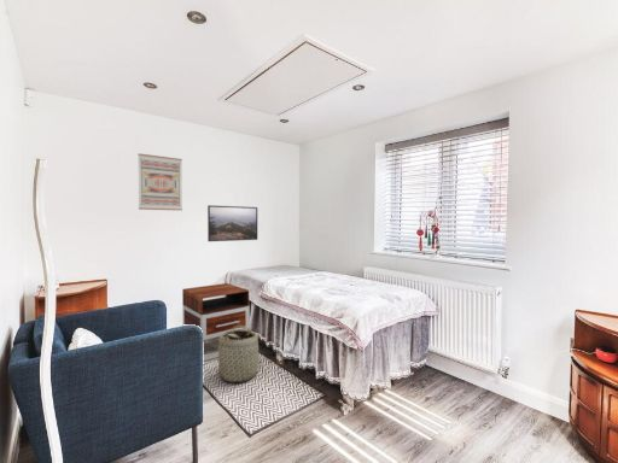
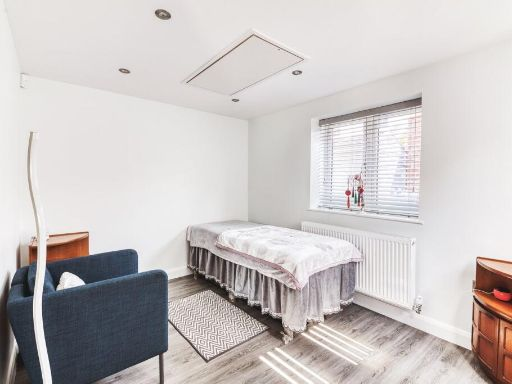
- nightstand (216, 318)
- basket (240, 351)
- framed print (233, 223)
- wall art (161, 183)
